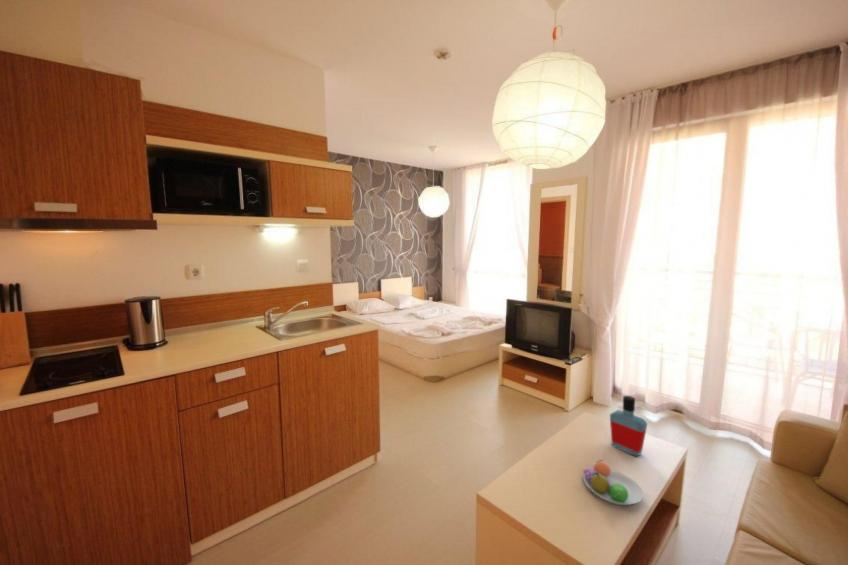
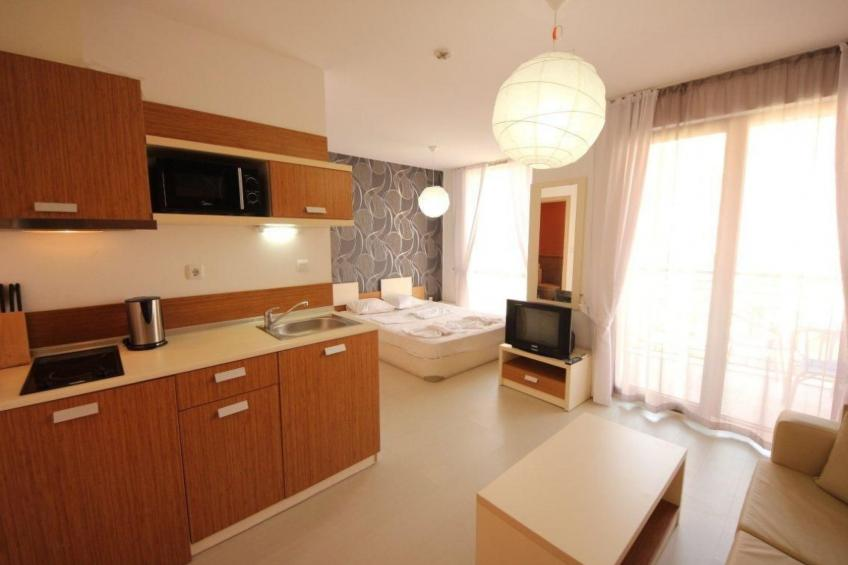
- fruit bowl (612, 481)
- bottle (627, 423)
